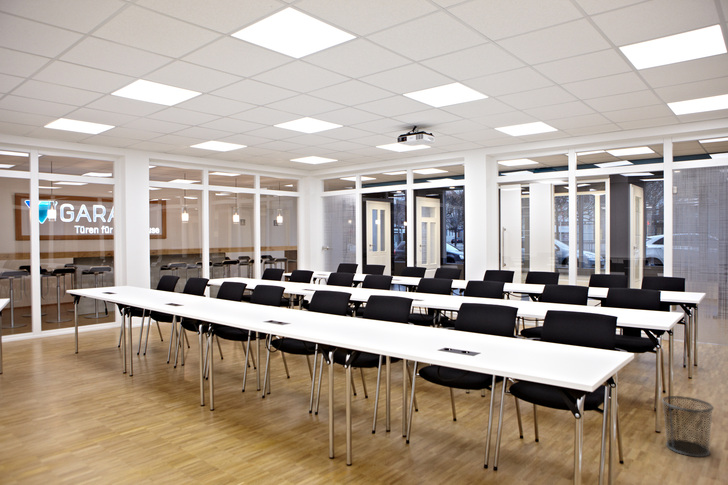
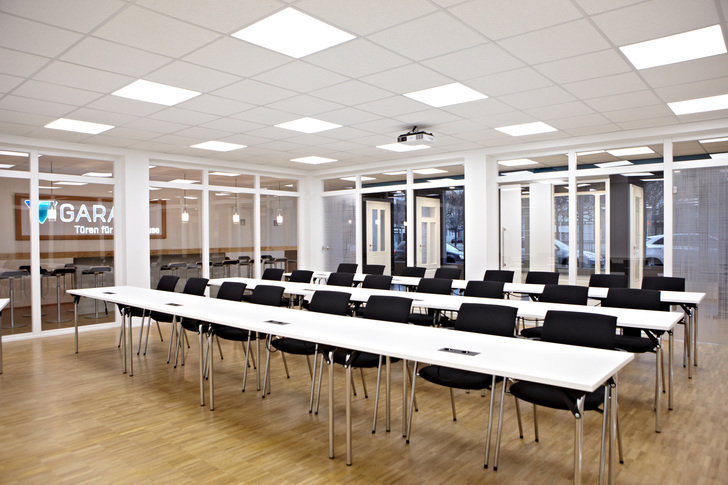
- waste bin (687, 425)
